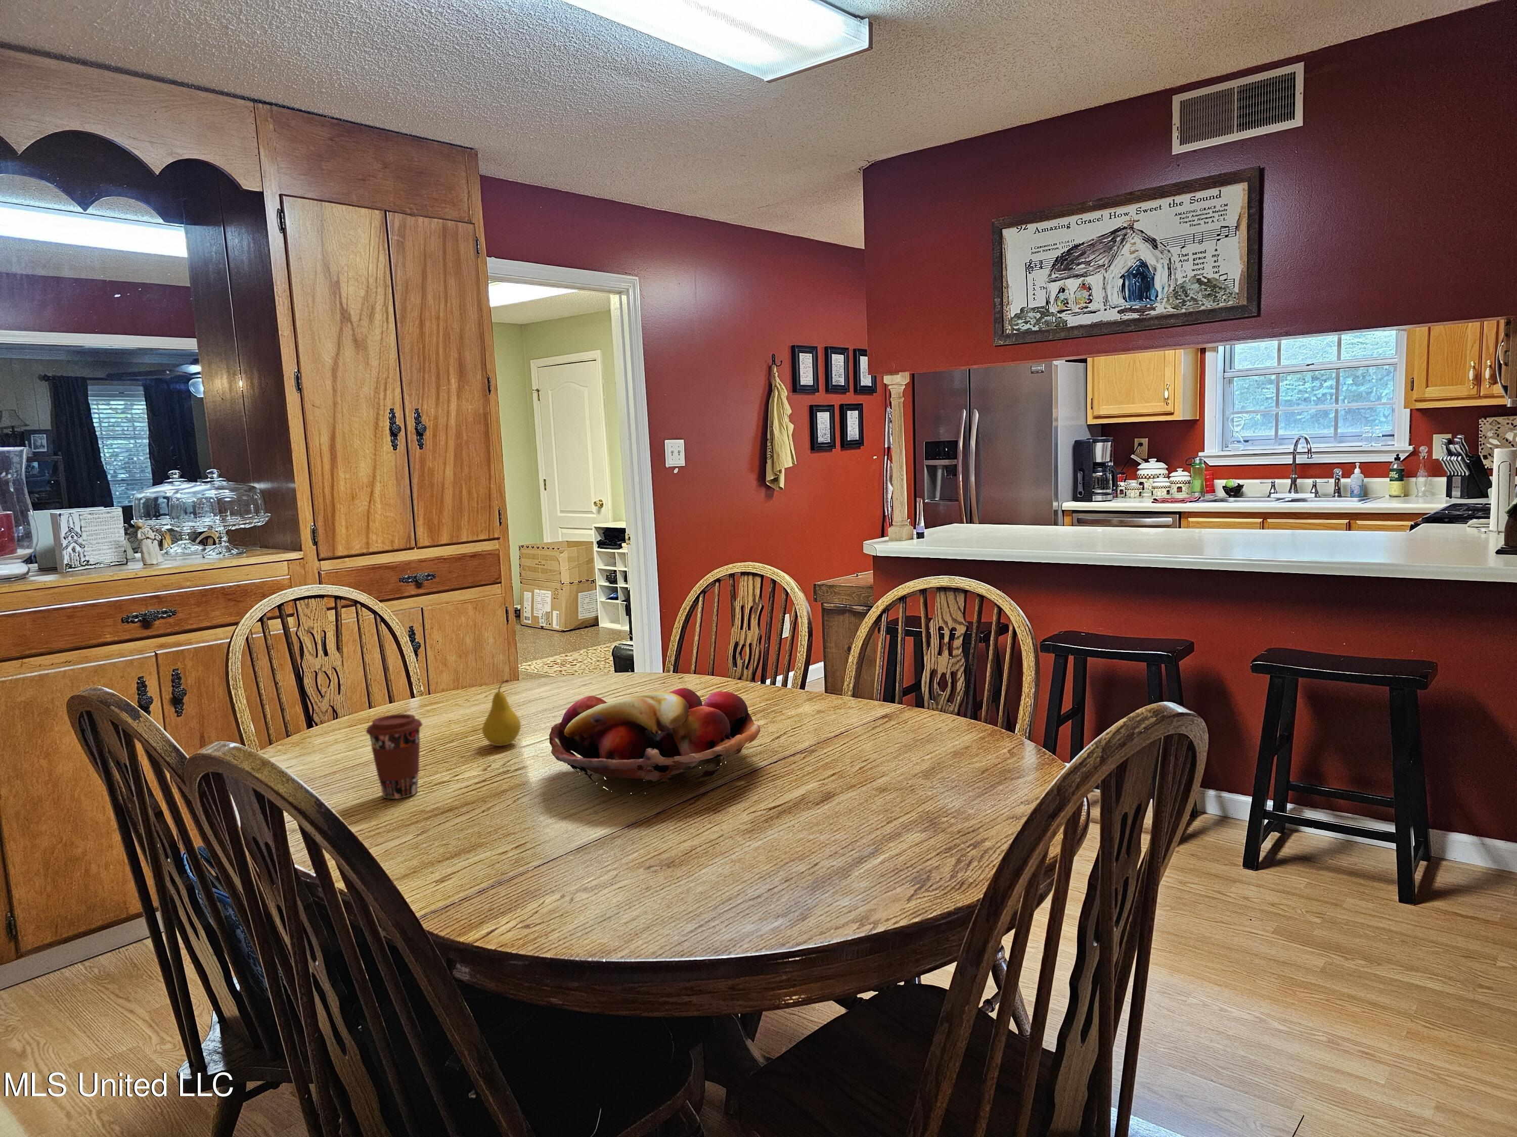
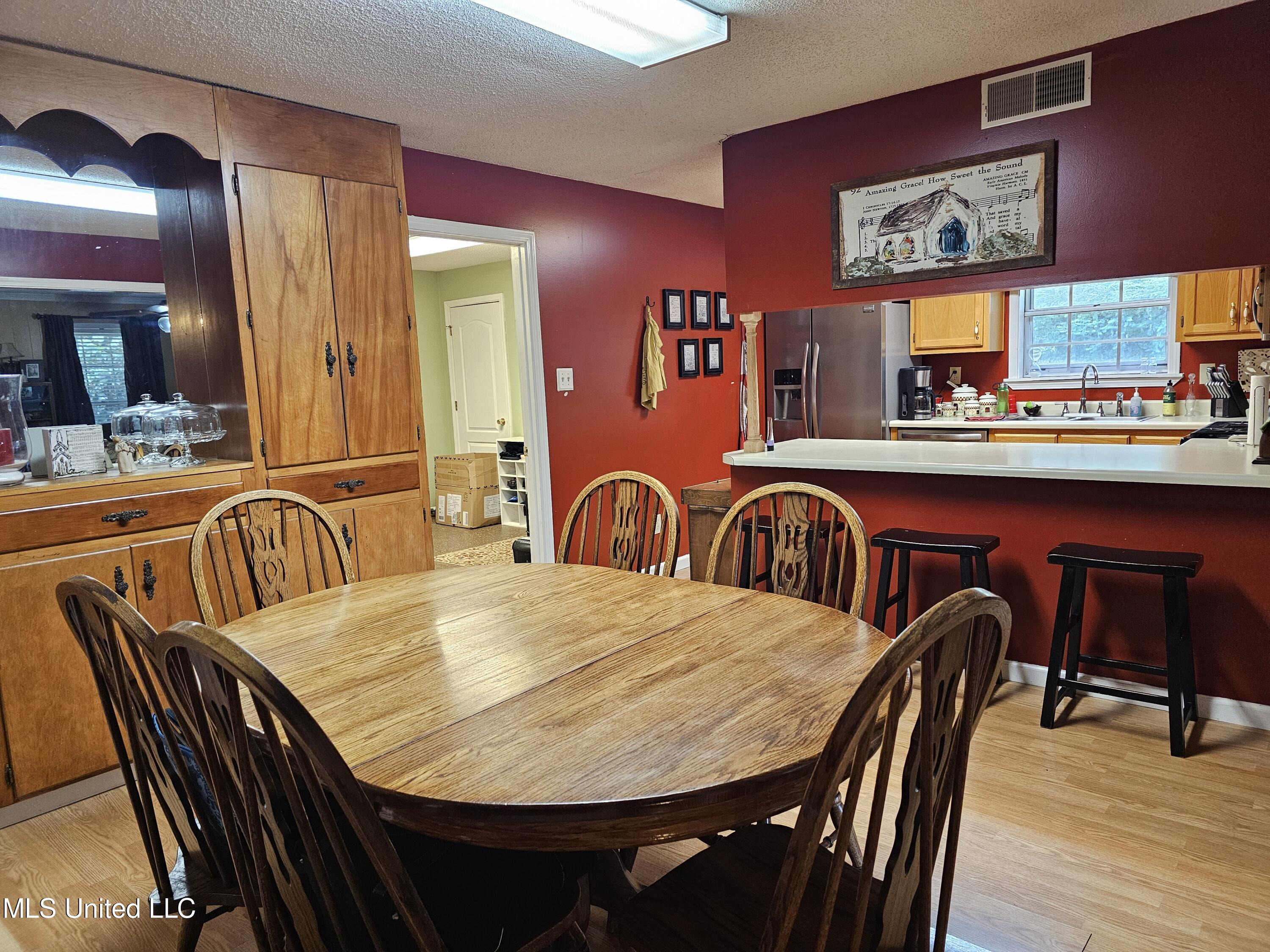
- fruit basket (656, 730)
- fruit (500, 712)
- coffee cup (397, 756)
